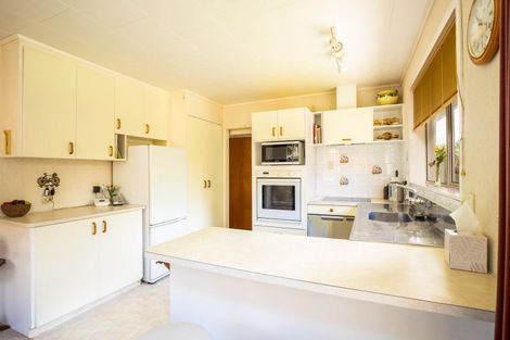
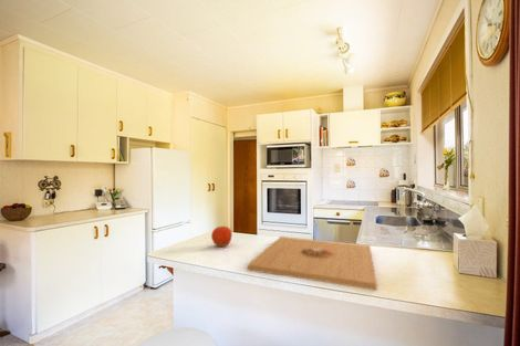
+ fruit (221, 235)
+ platter (315, 254)
